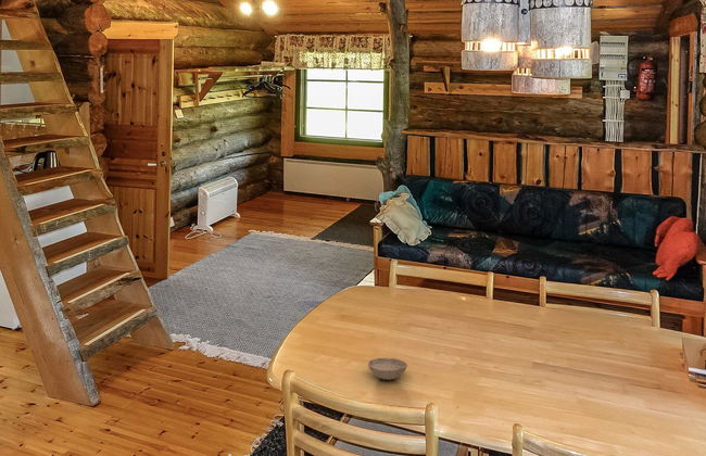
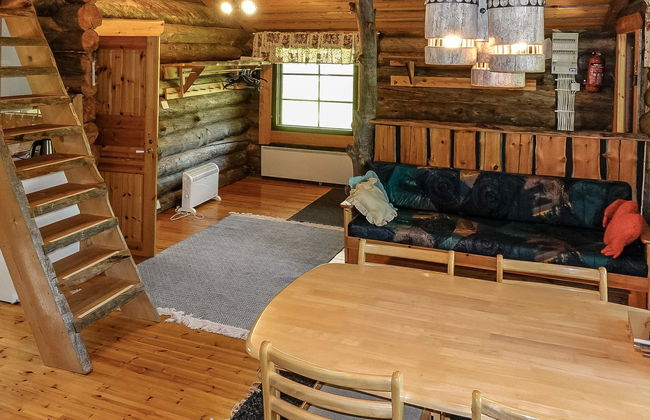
- bowl (387, 370)
